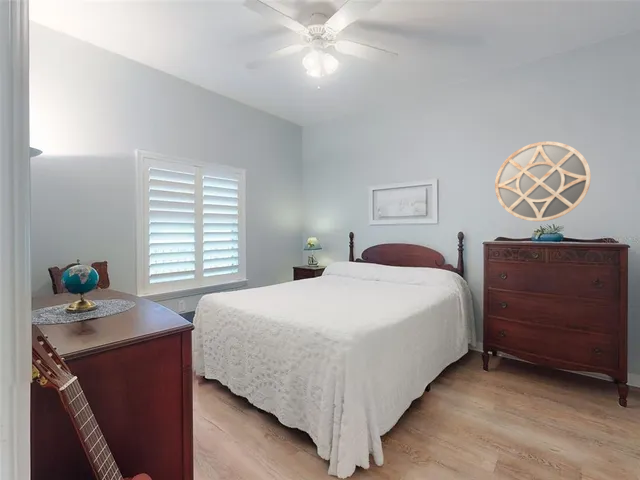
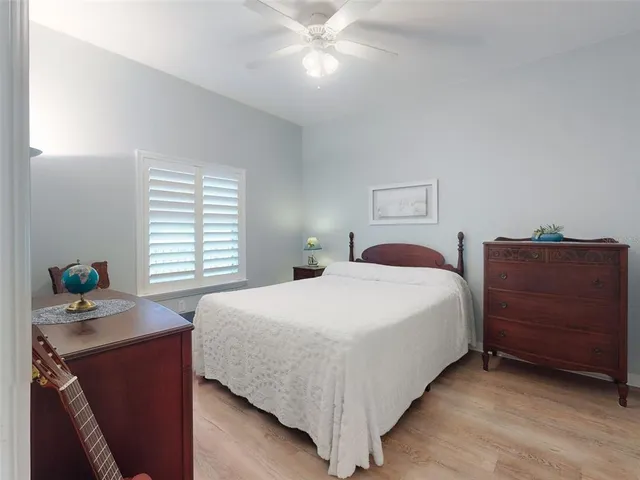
- home mirror (539, 182)
